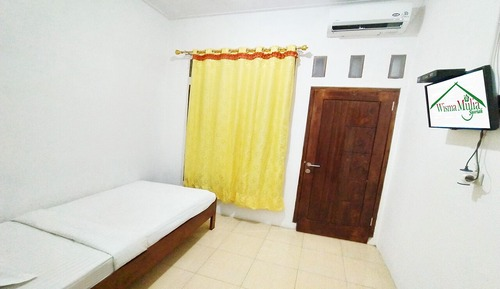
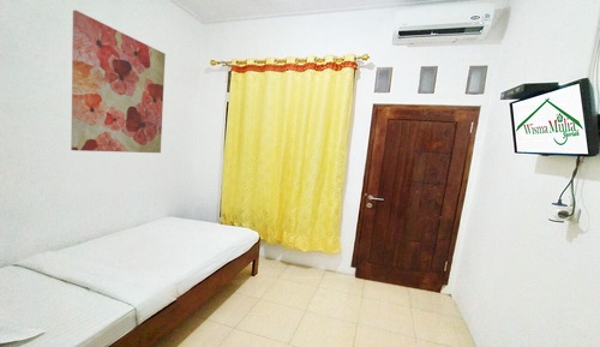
+ wall art (125, 95)
